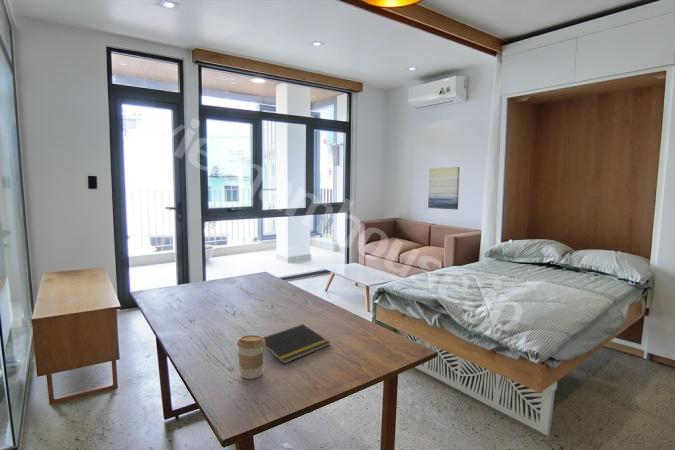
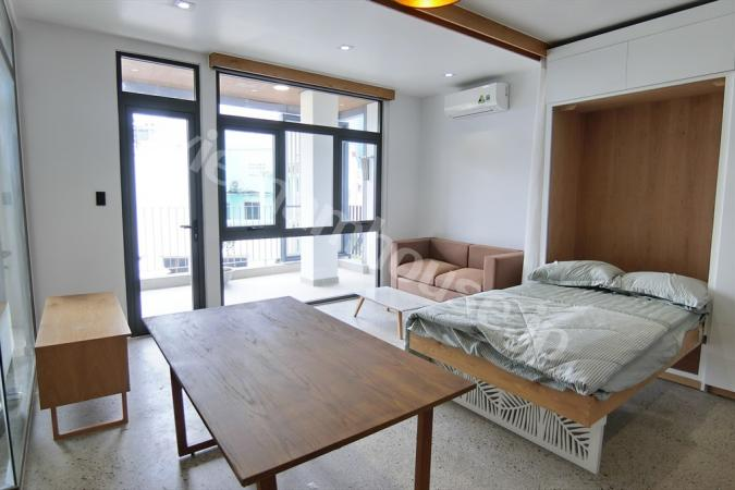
- wall art (443, 188)
- coffee cup (251, 355)
- notepad (294, 342)
